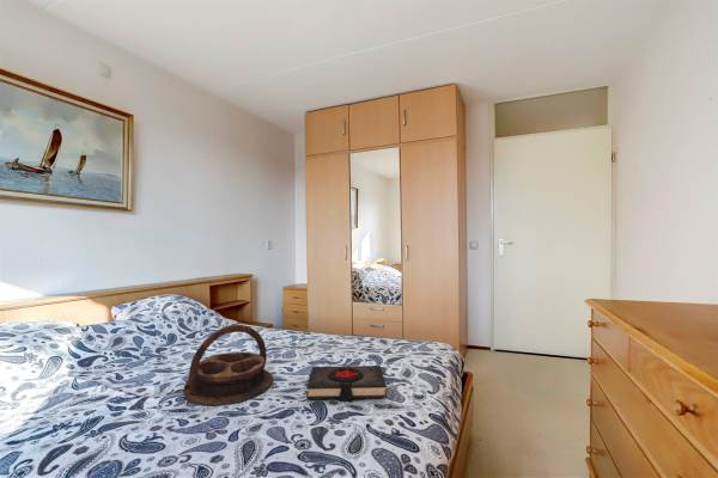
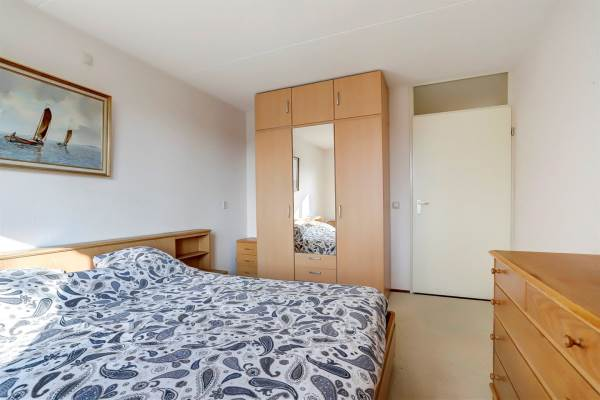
- serving tray (230, 355)
- book (346, 378)
